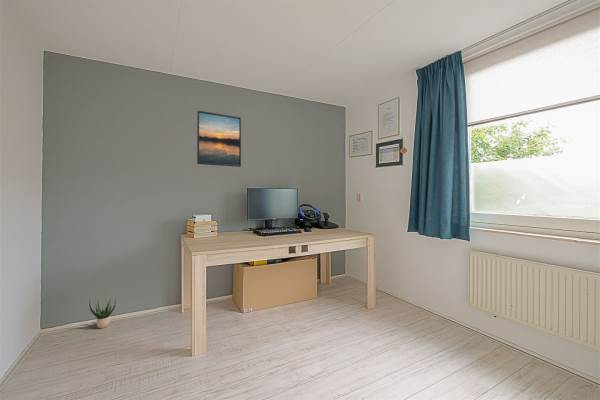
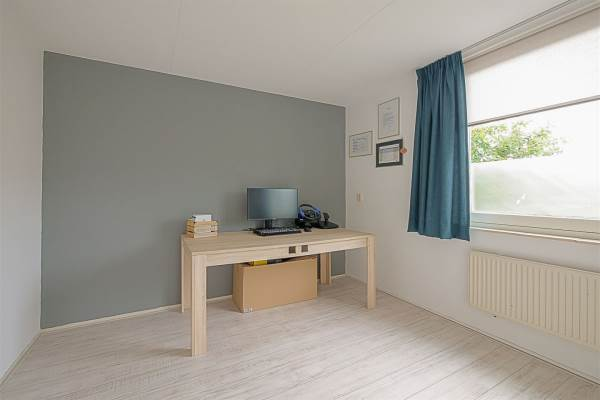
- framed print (220, 139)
- potted plant (102, 311)
